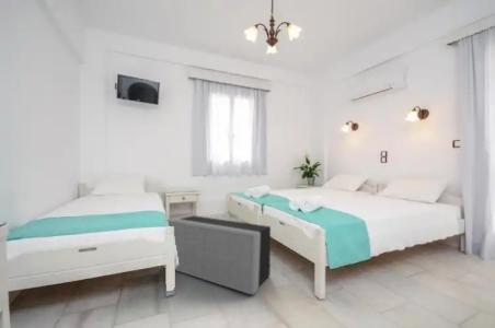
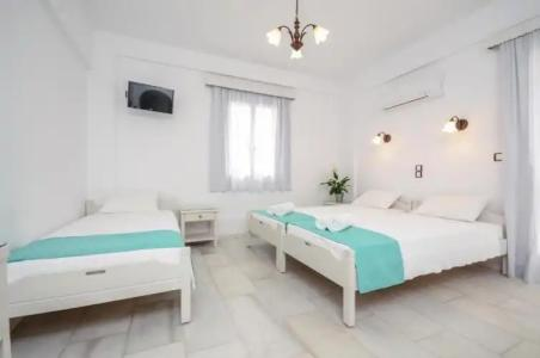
- storage ottoman (216, 246)
